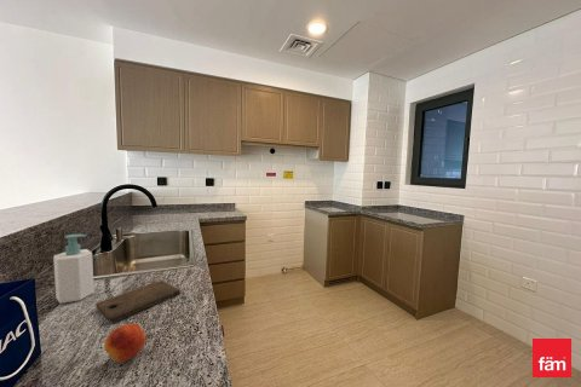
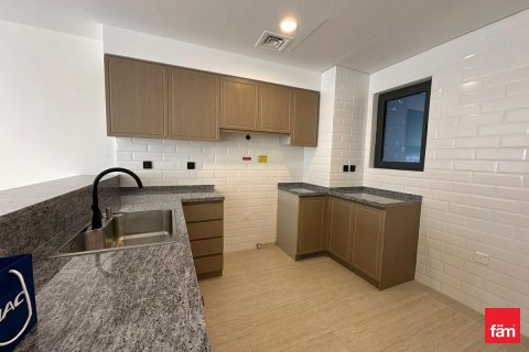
- fruit (126, 342)
- cutting board (140, 298)
- soap bottle (74, 265)
